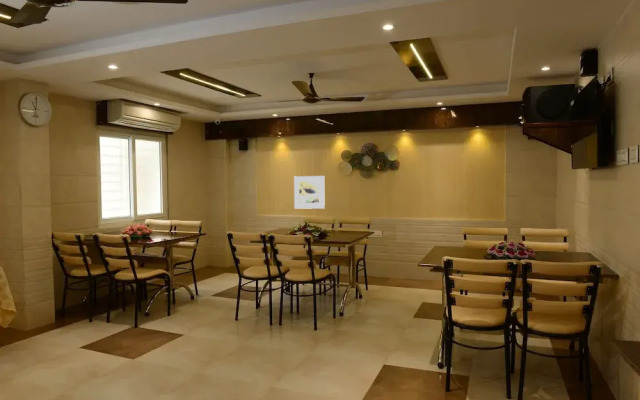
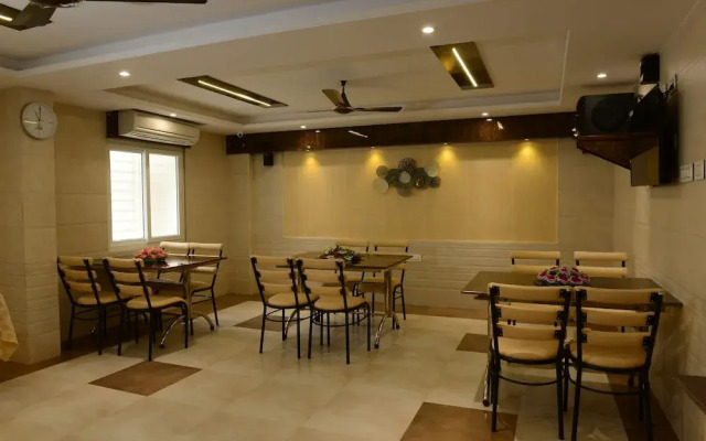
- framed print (309, 192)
